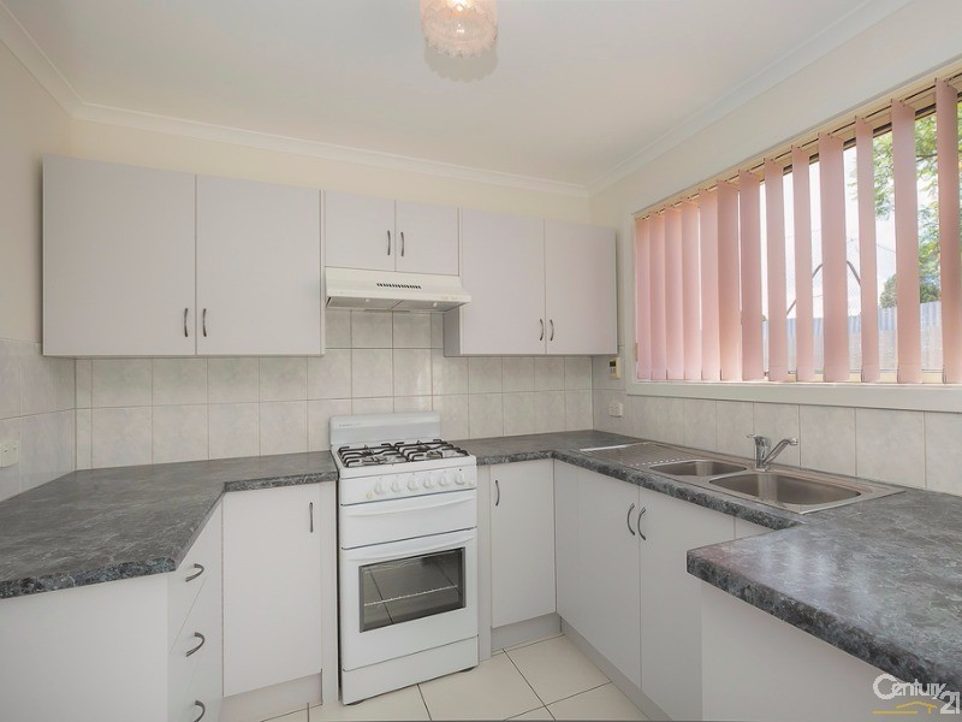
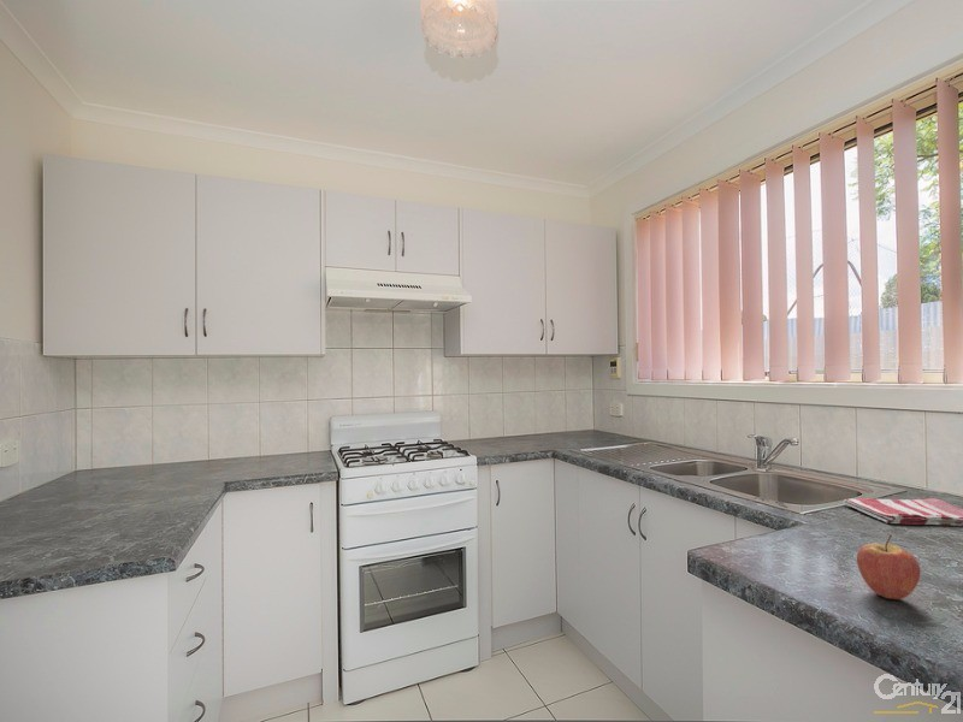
+ dish towel (911, 509)
+ fruit (886, 566)
